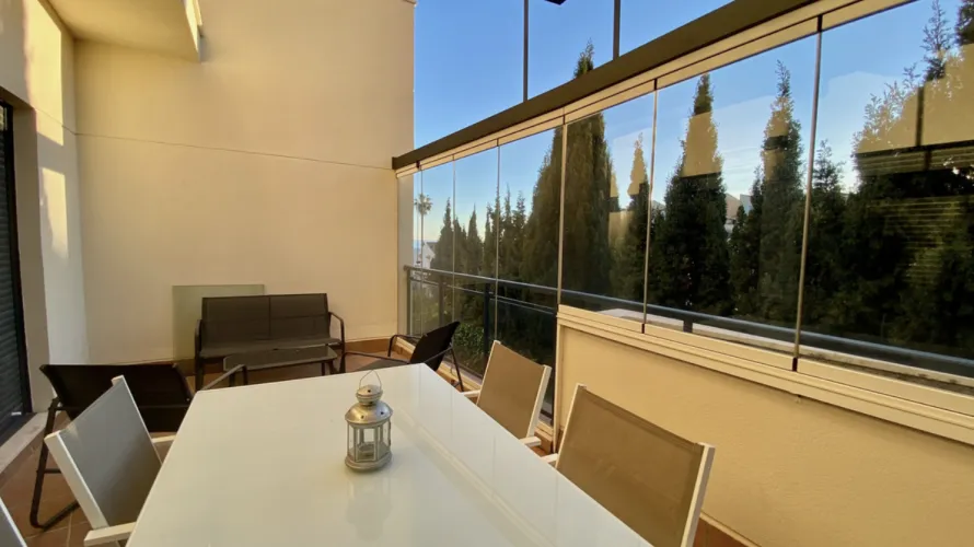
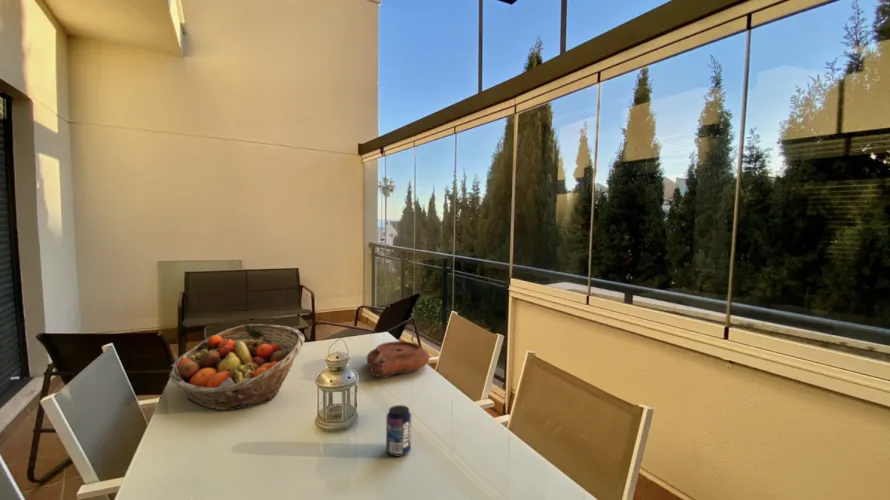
+ plate (394, 357)
+ beverage can (398, 430)
+ fruit basket (240, 363)
